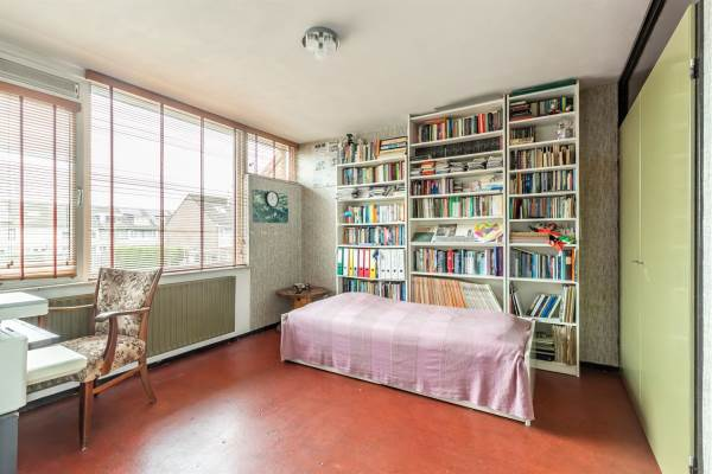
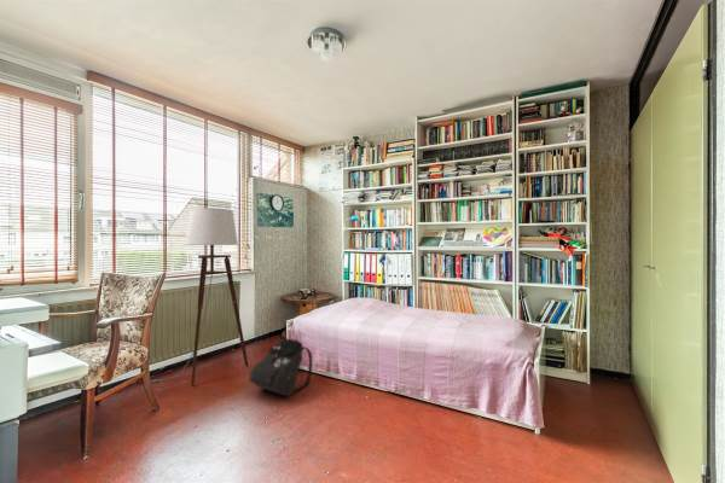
+ floor lamp (199, 291)
+ backpack (284, 365)
